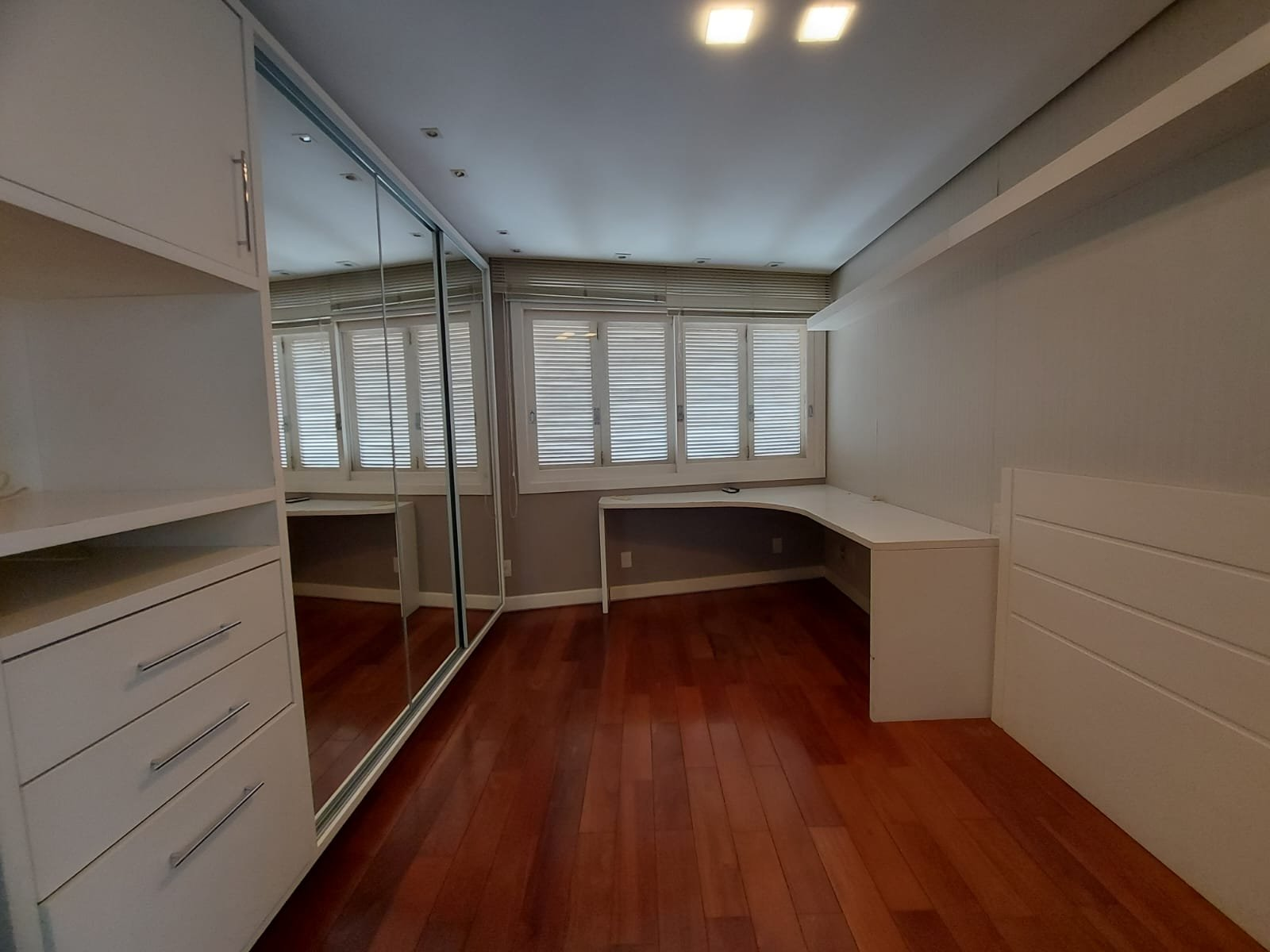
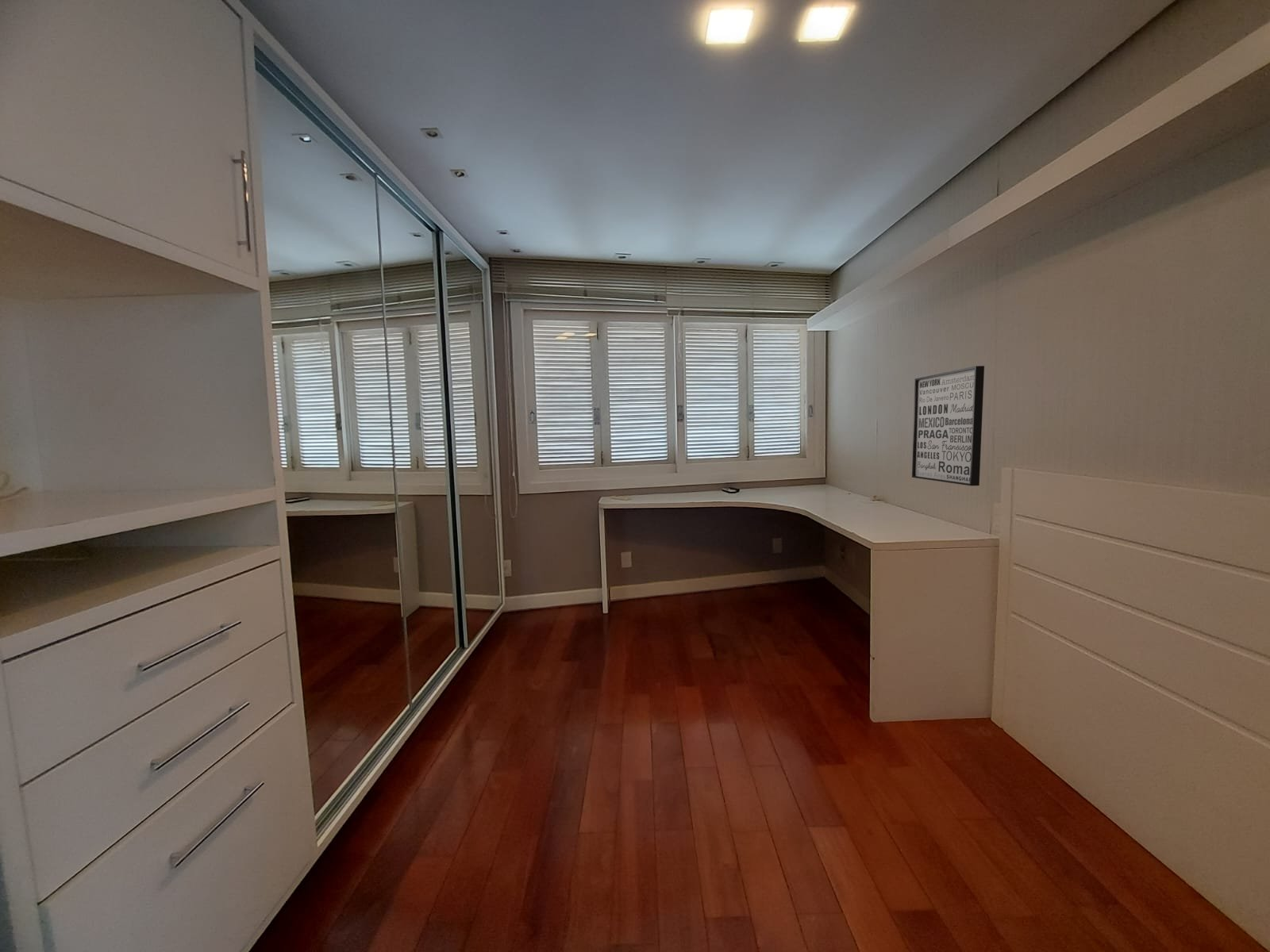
+ wall art (944, 428)
